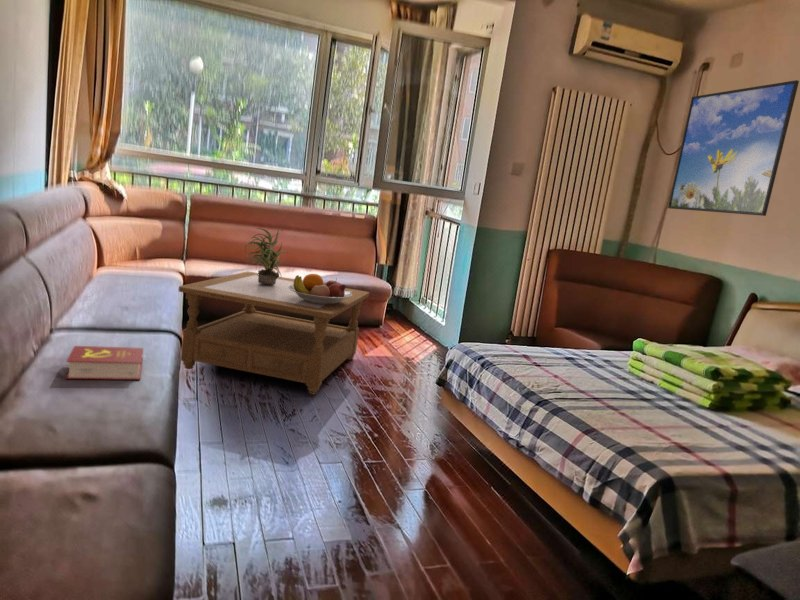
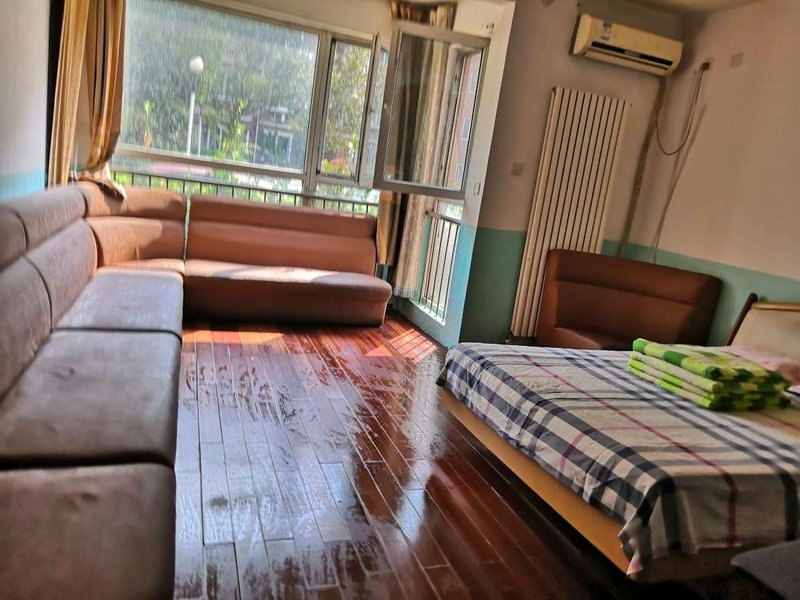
- fruit bowl (321, 287)
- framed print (726, 151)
- potted plant (265, 255)
- book (106, 362)
- coffee table (279, 327)
